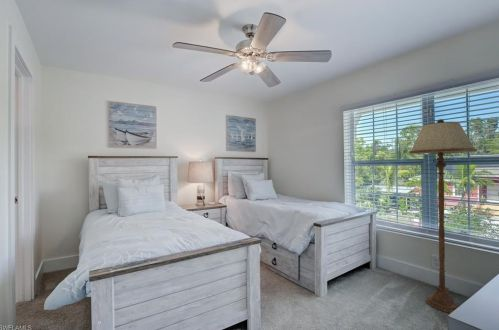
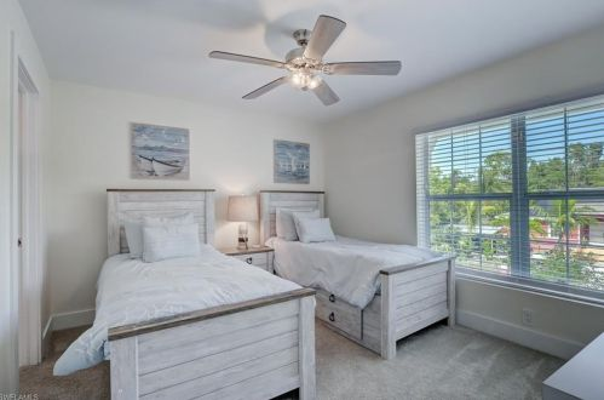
- floor lamp (441, 212)
